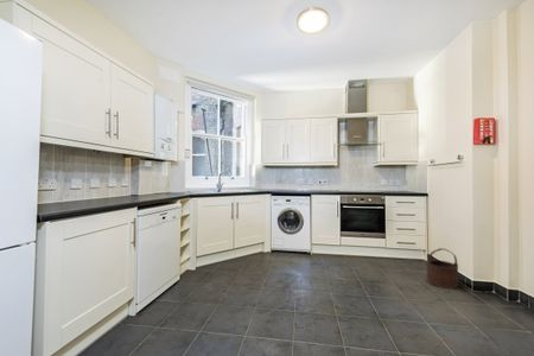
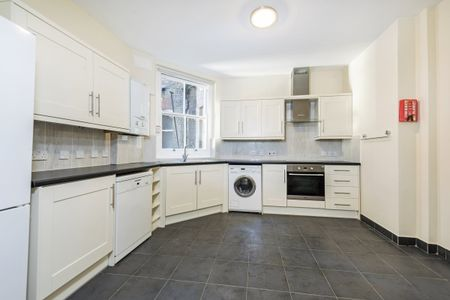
- wooden bucket (441, 265)
